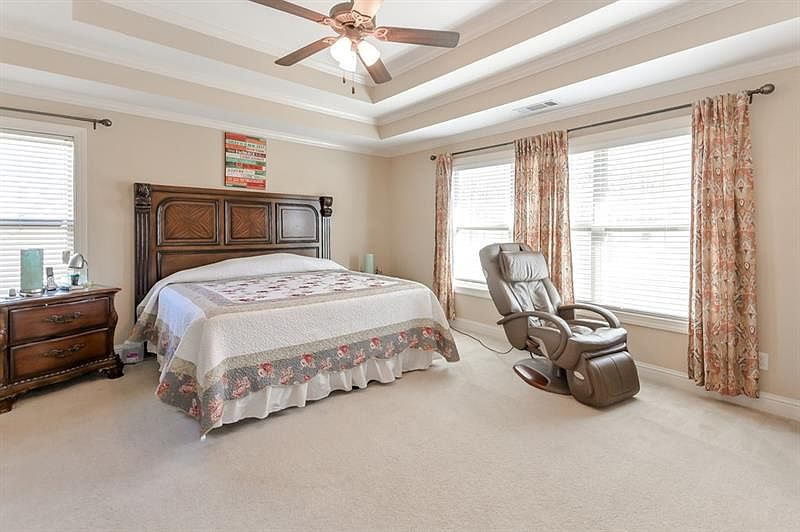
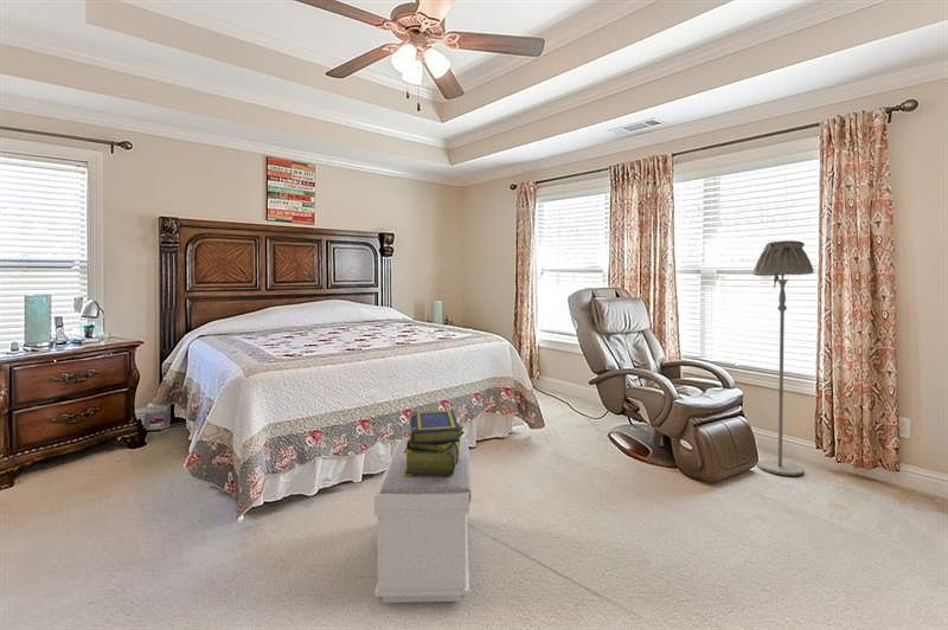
+ bench (429, 507)
+ floor lamp (781, 355)
+ stack of books (435, 441)
